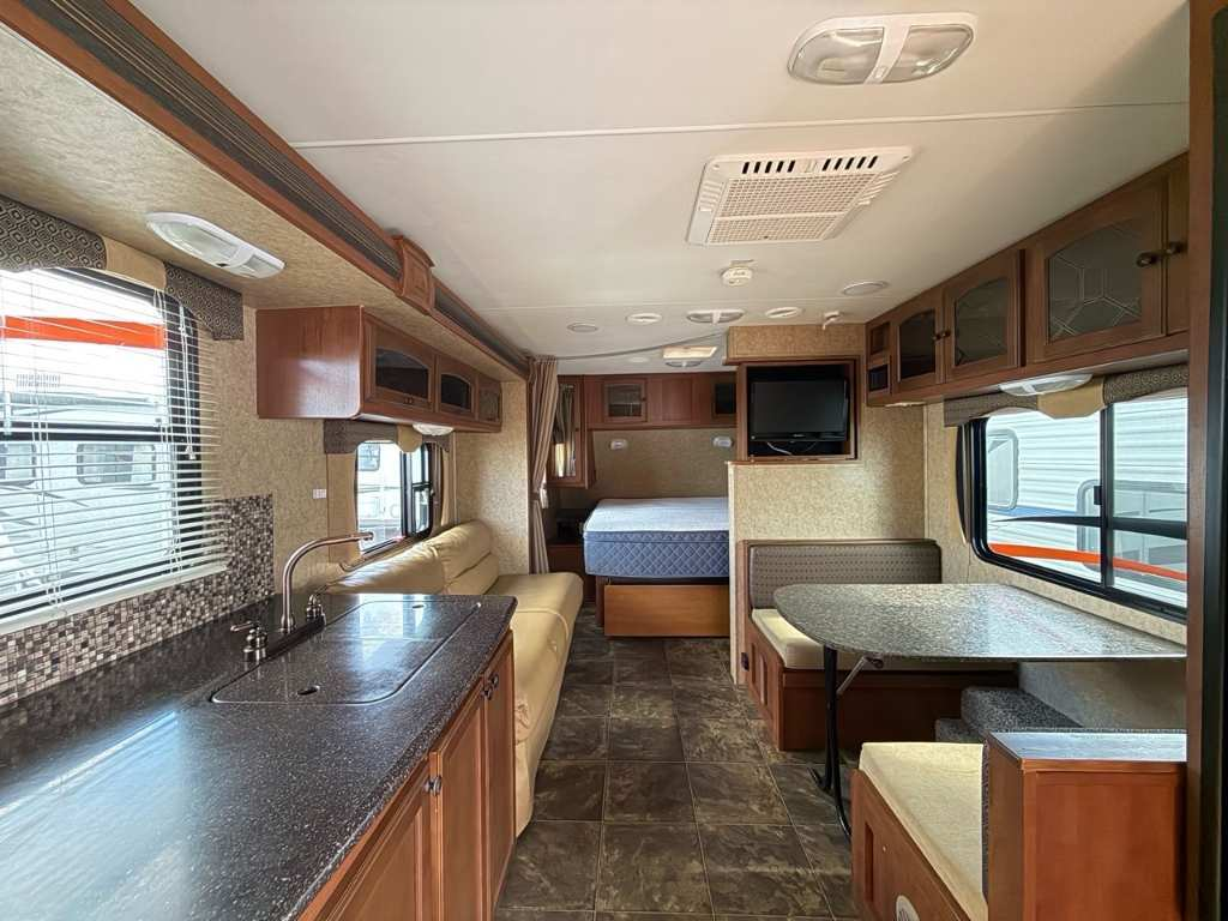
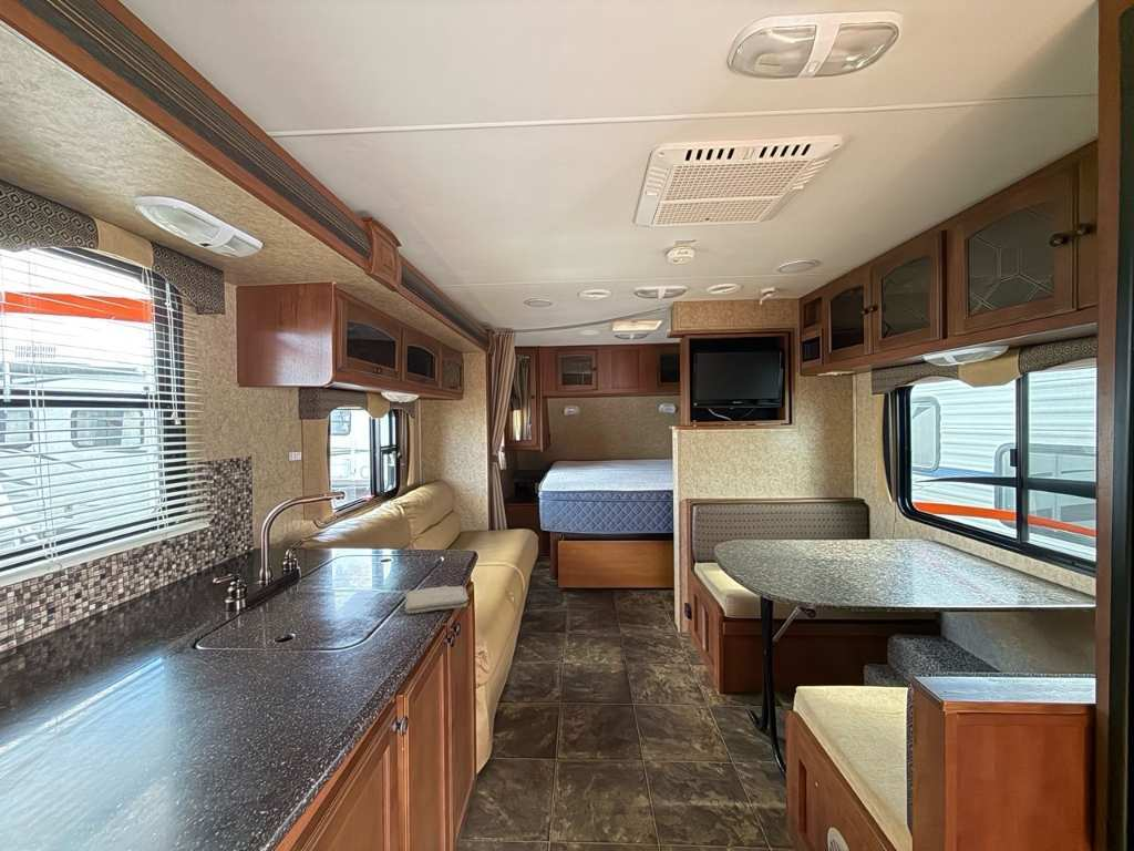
+ washcloth (436, 598)
